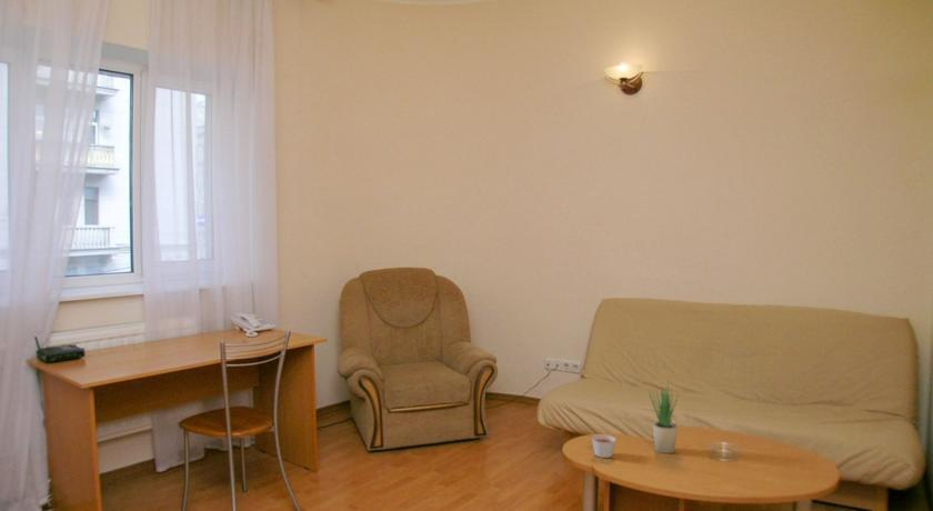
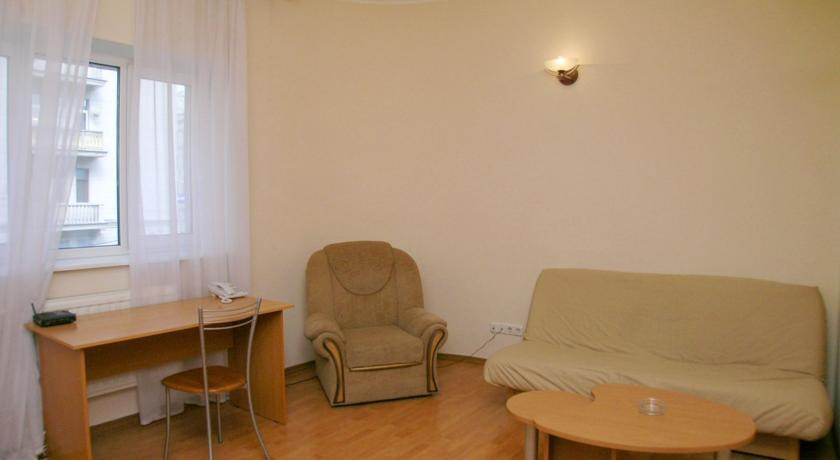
- potted plant (663, 413)
- candle (603, 447)
